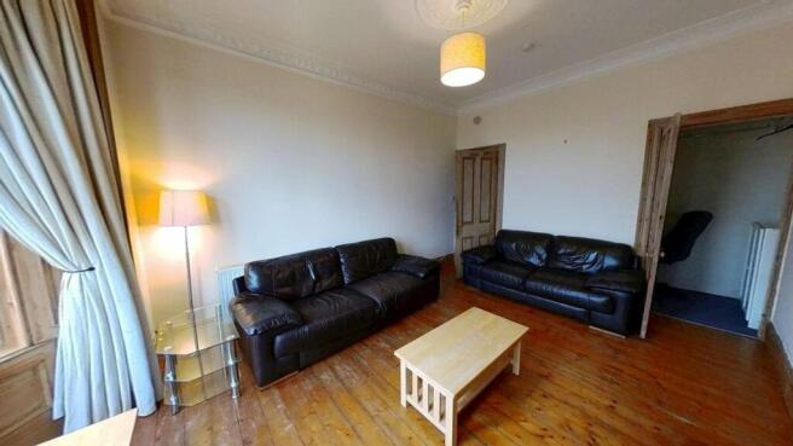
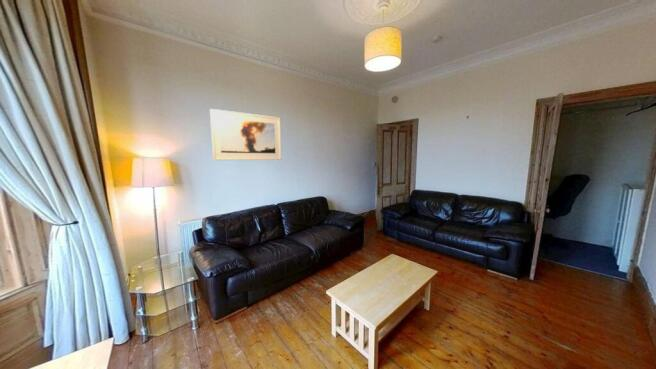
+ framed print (249, 137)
